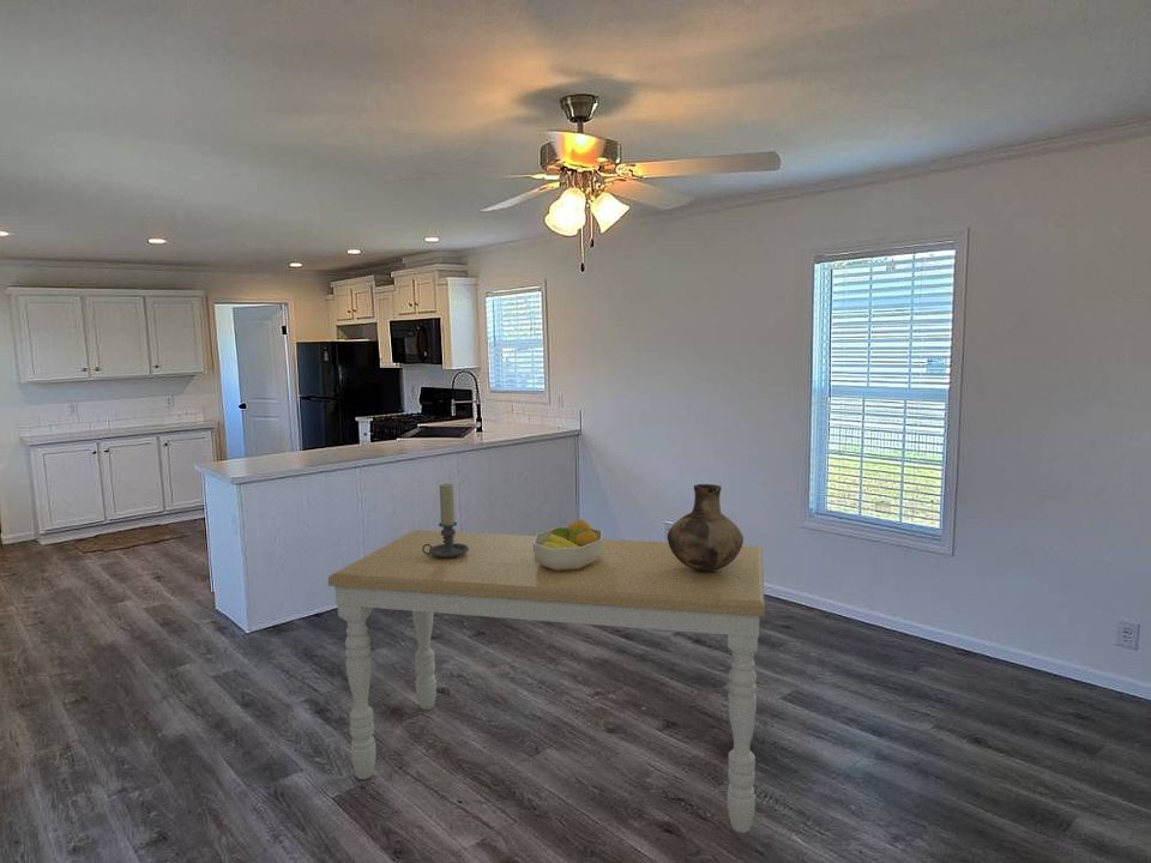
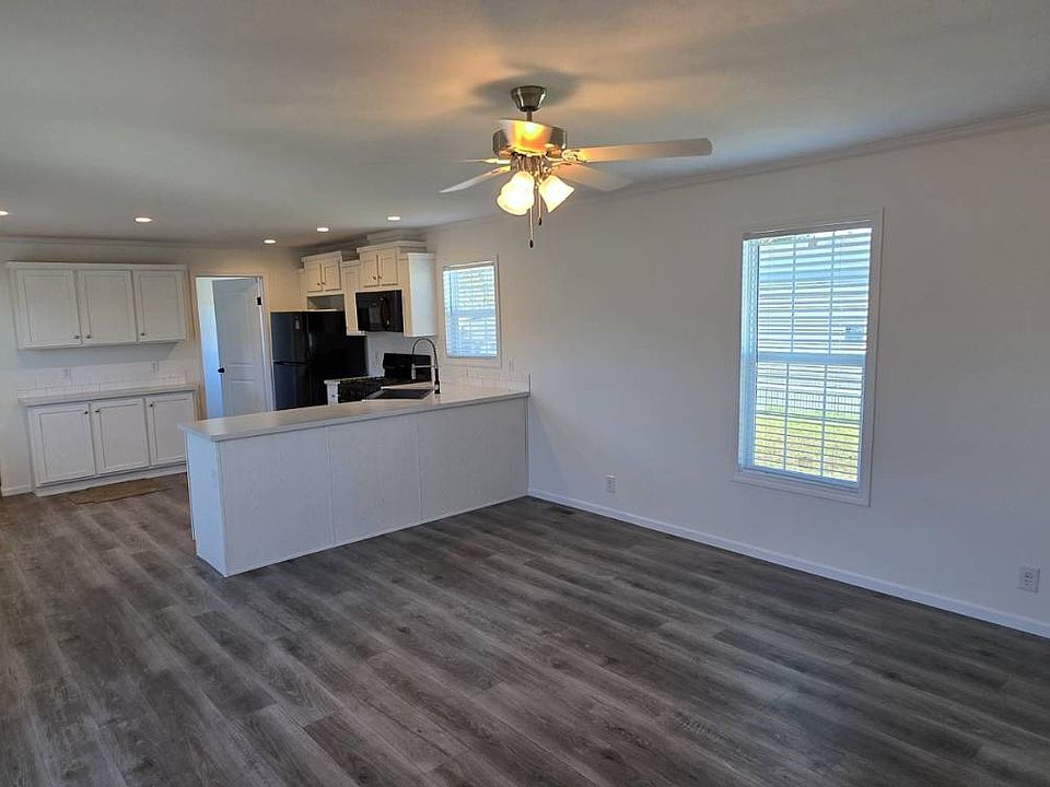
- dining table (567, 622)
- candle holder (444, 518)
- fruit bowl (568, 543)
- vase (705, 526)
